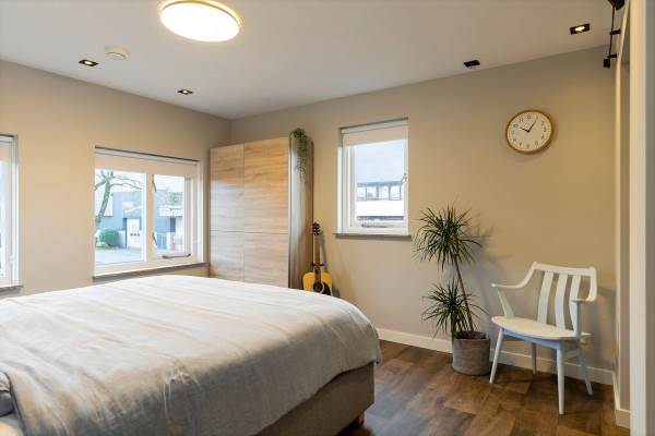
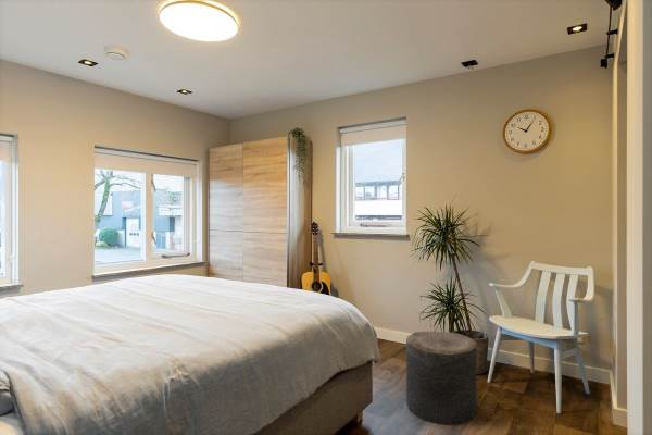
+ stool (440, 373)
